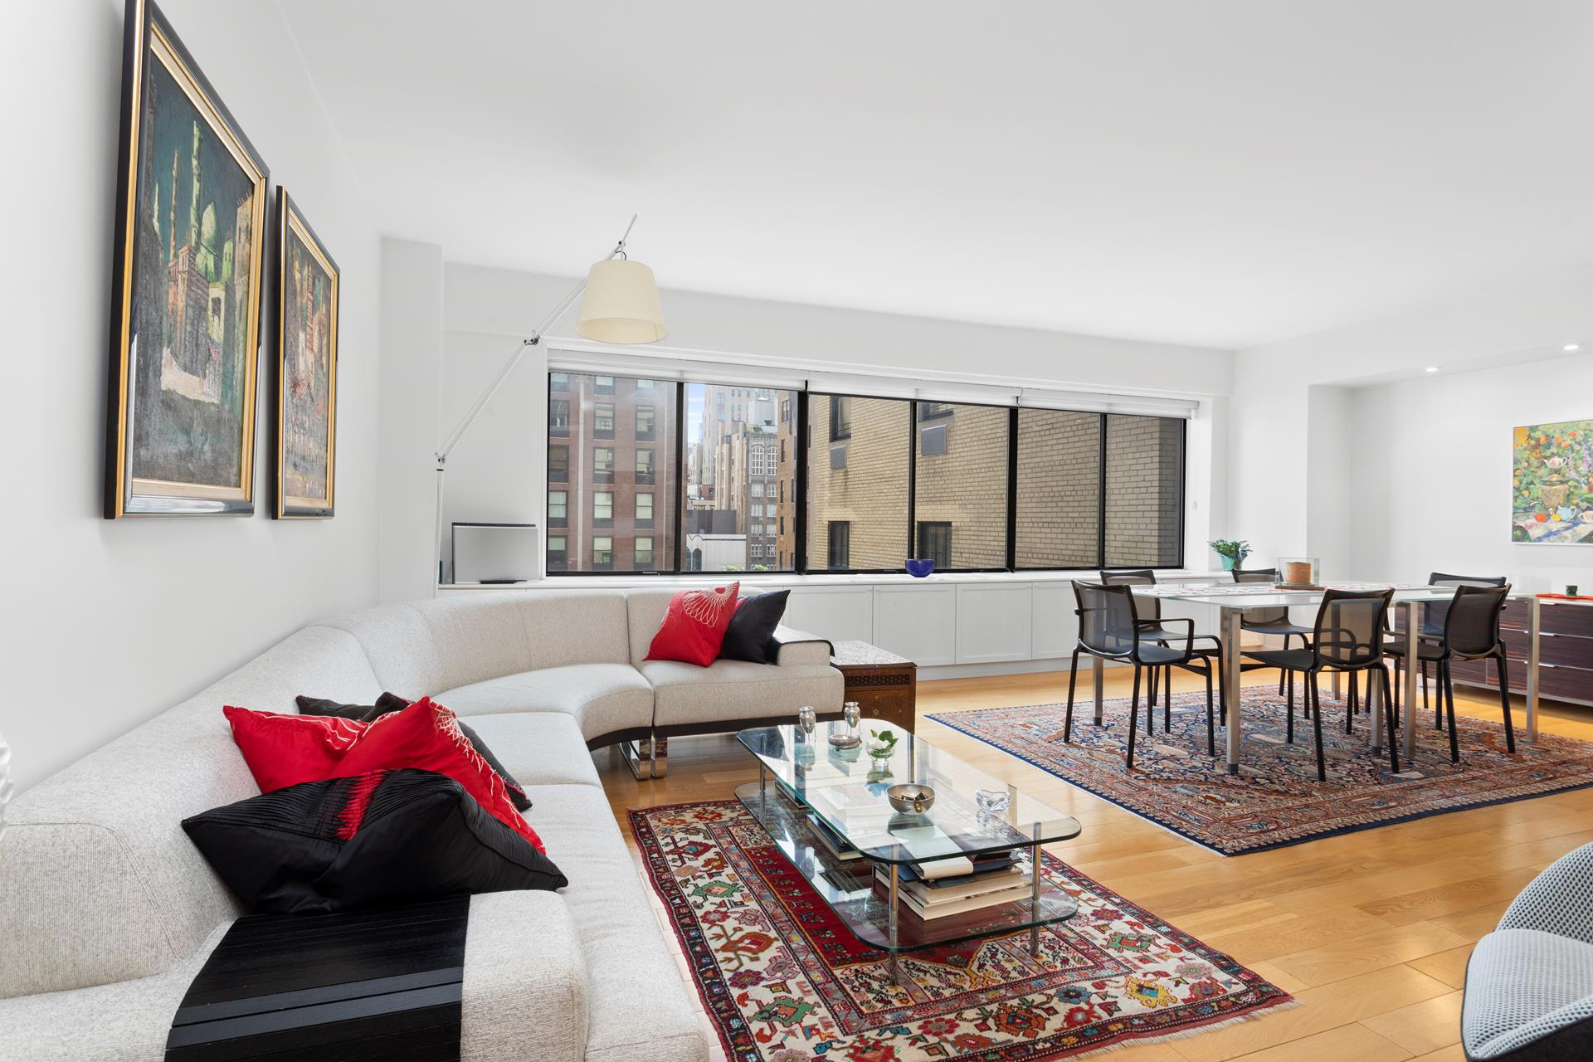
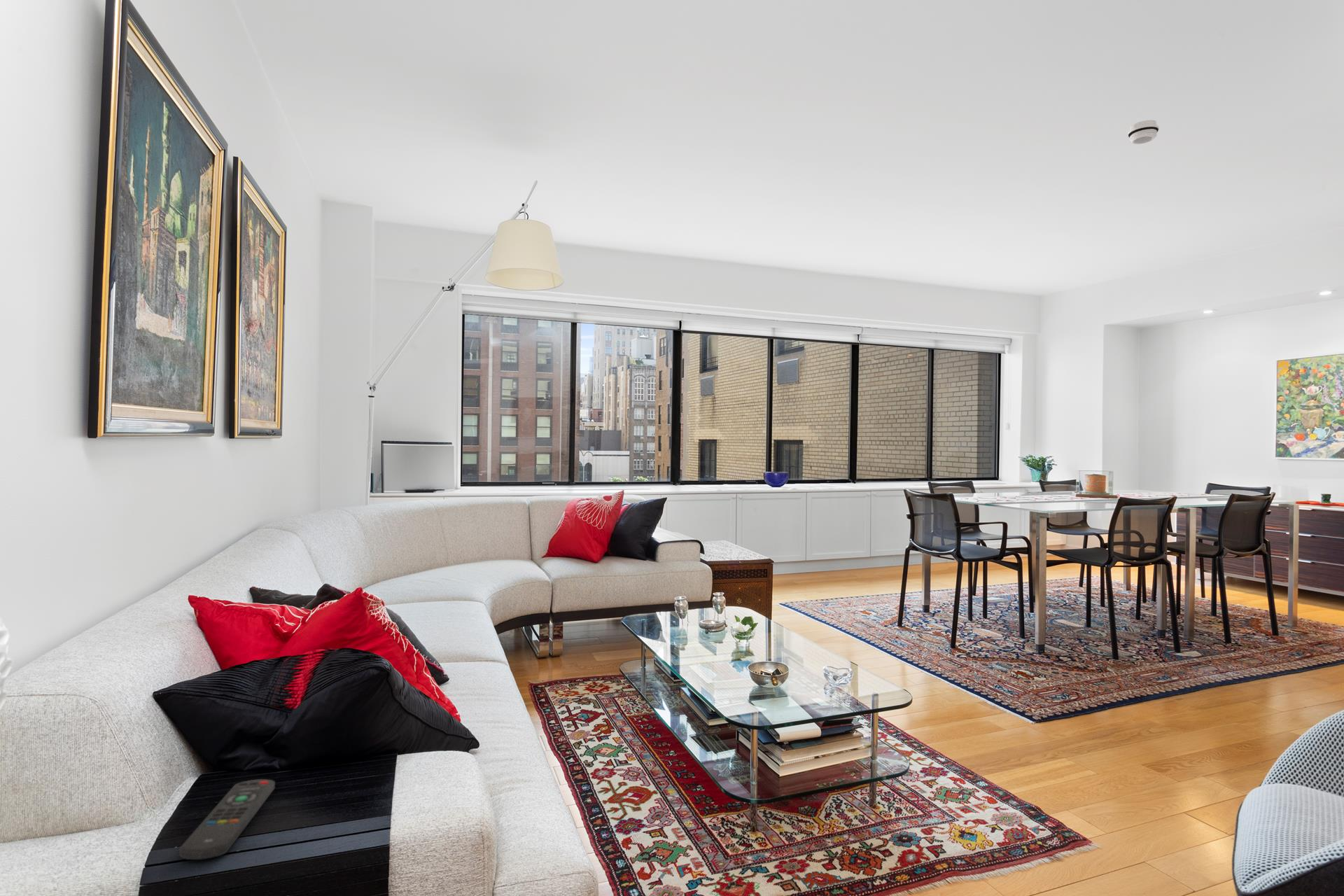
+ smoke detector (1143, 132)
+ remote control (231, 815)
